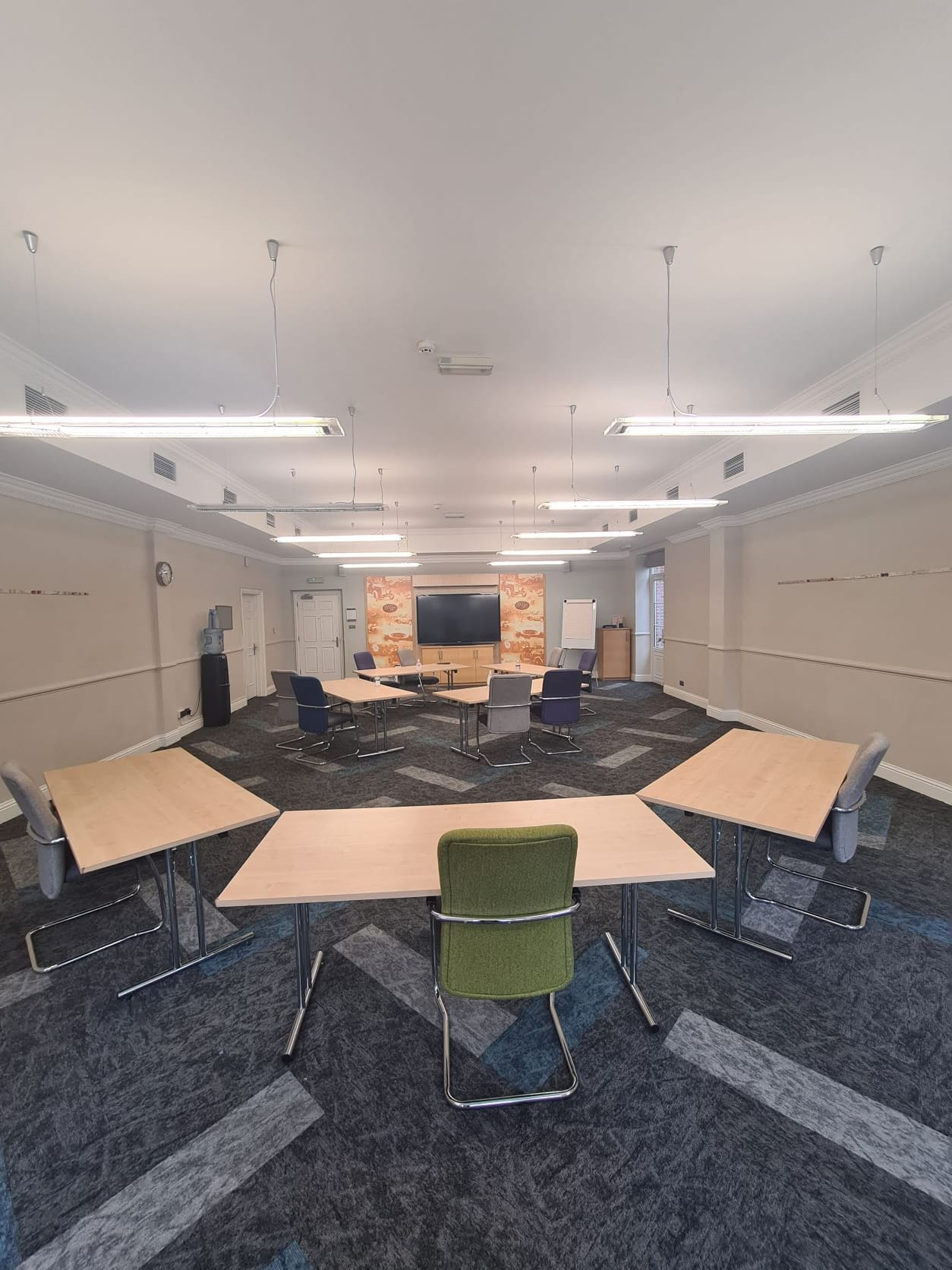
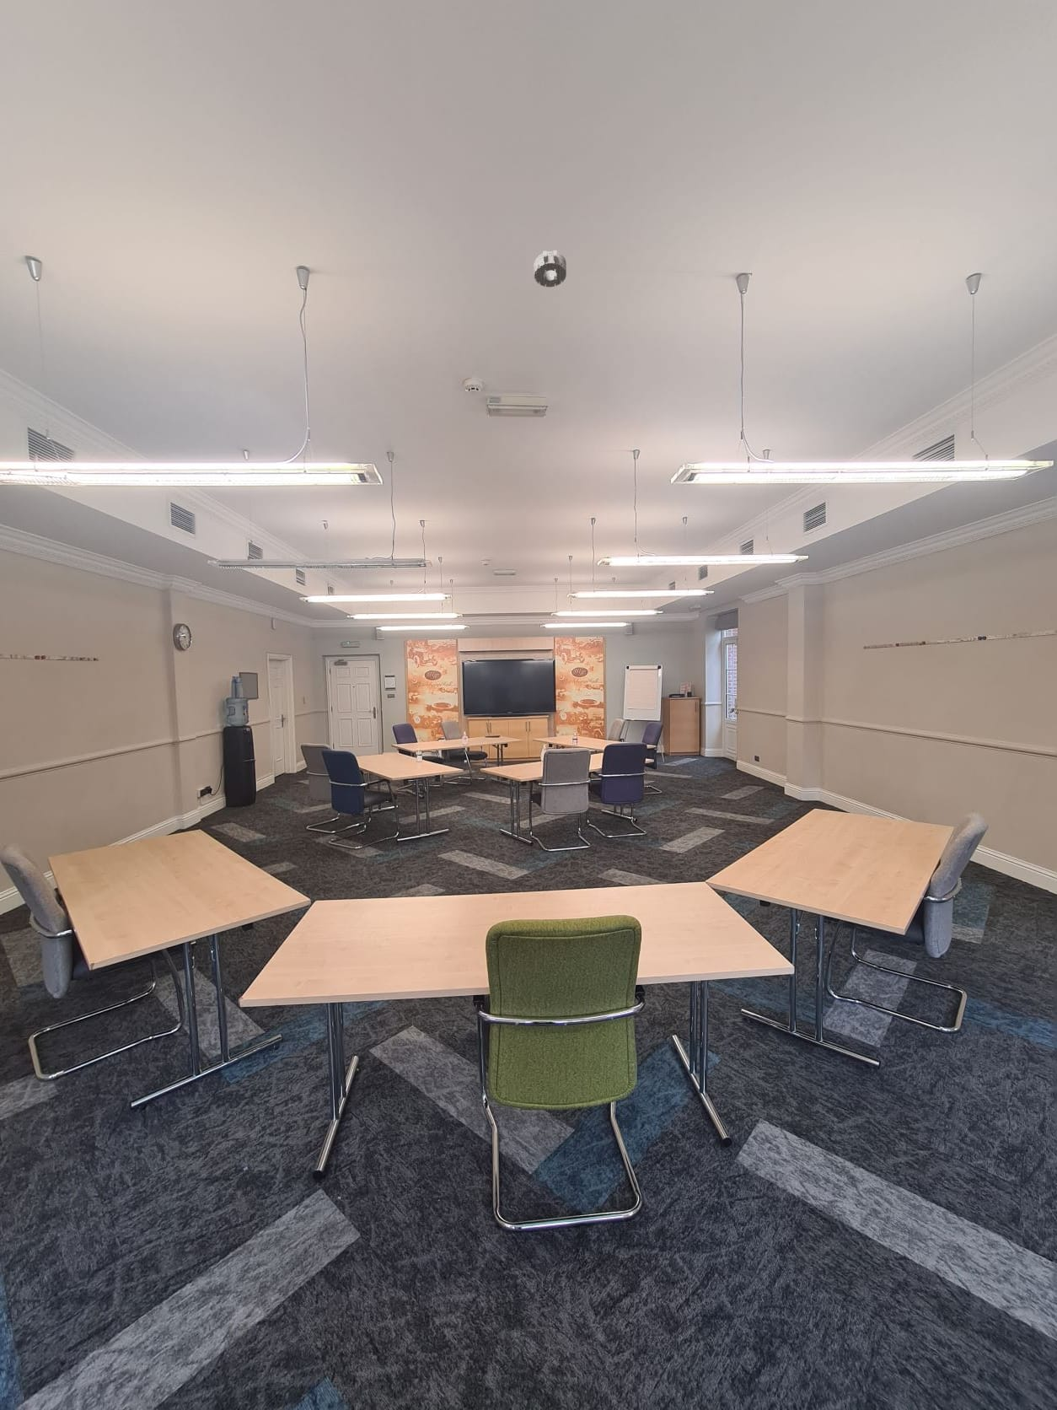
+ smoke detector (550, 269)
